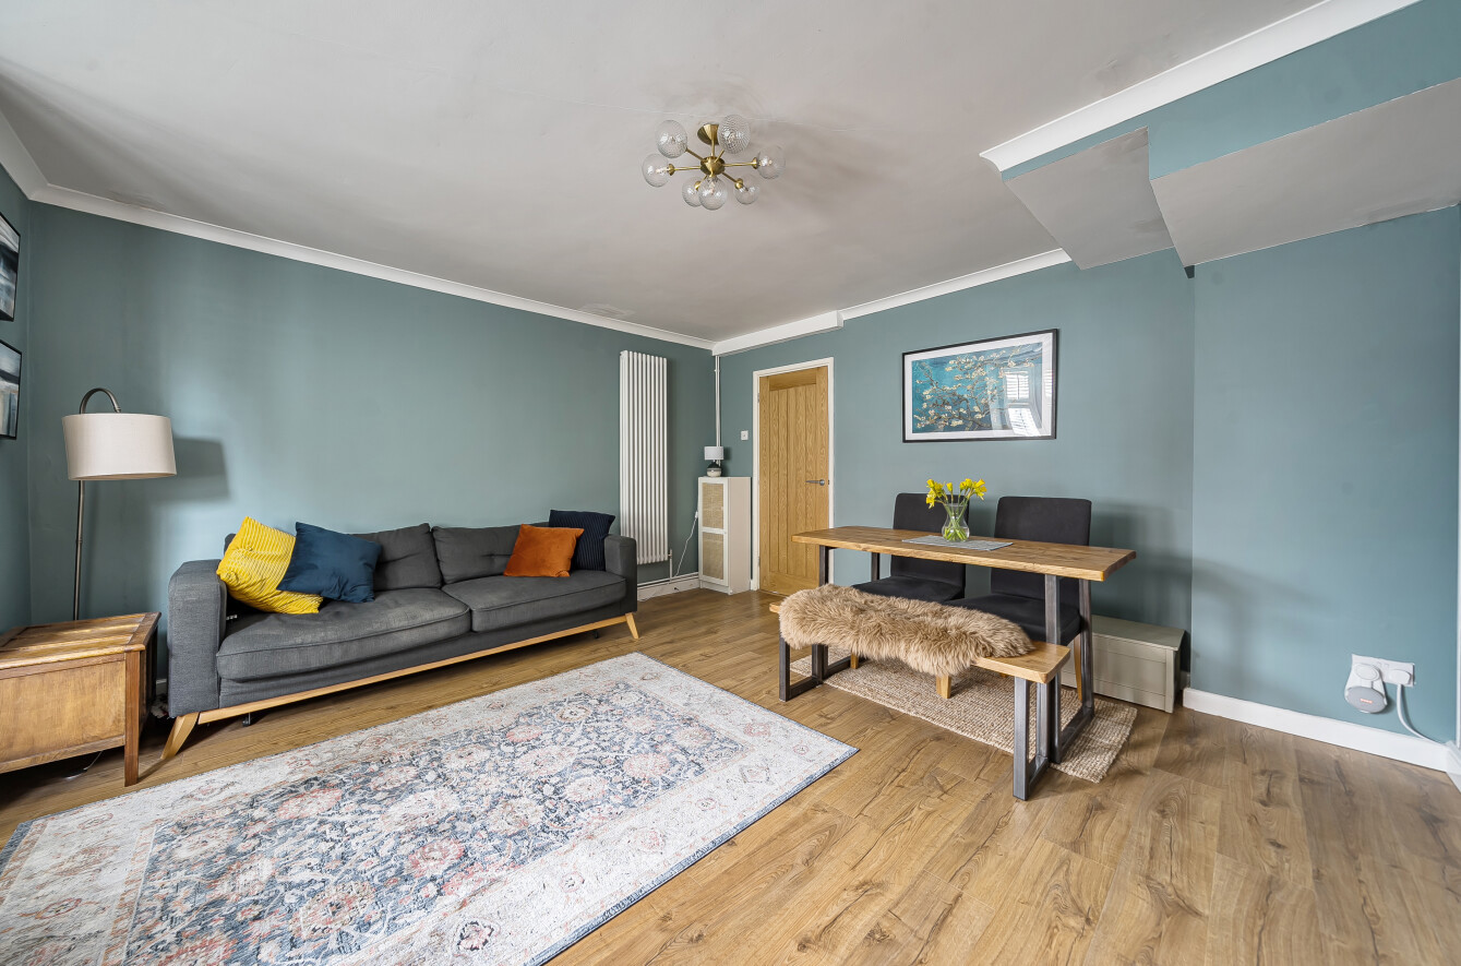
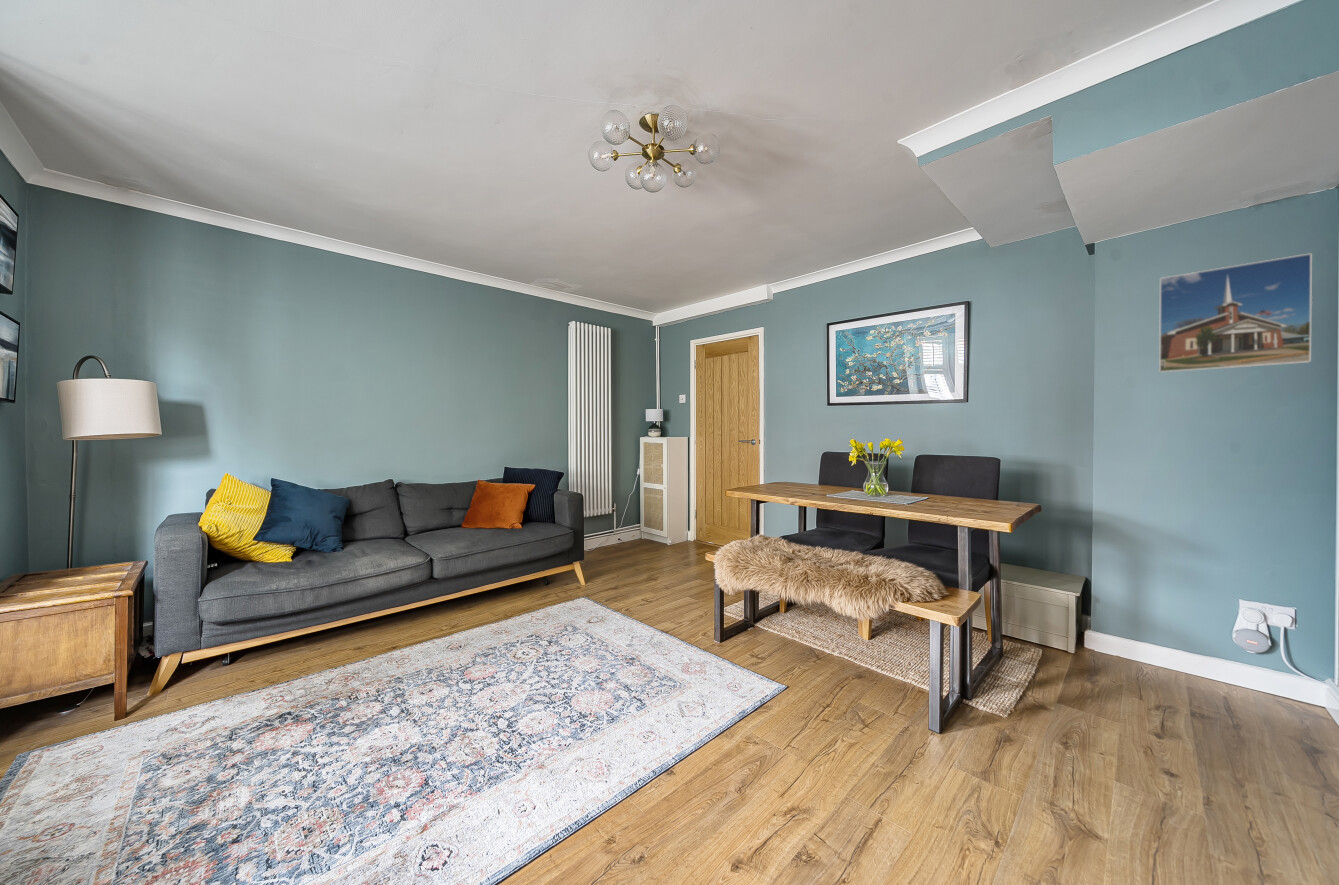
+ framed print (1229, 317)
